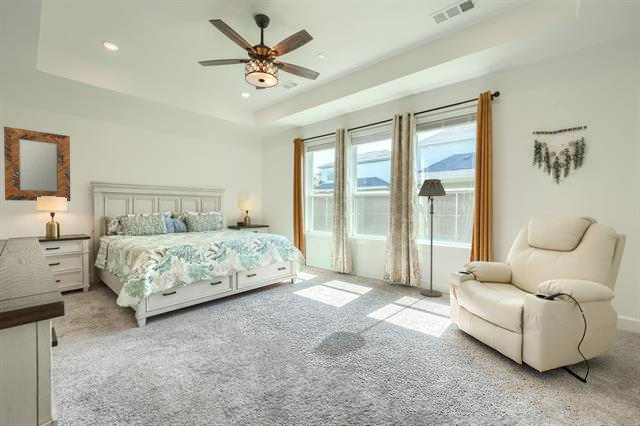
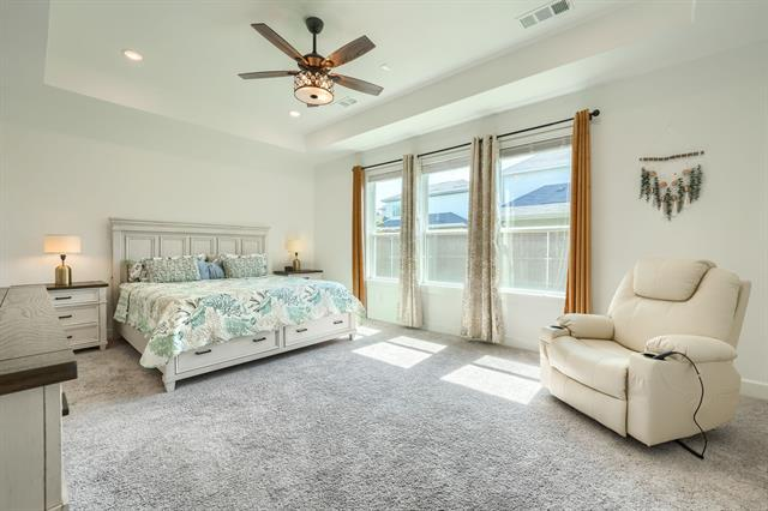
- home mirror (39, 166)
- floor lamp (431, 236)
